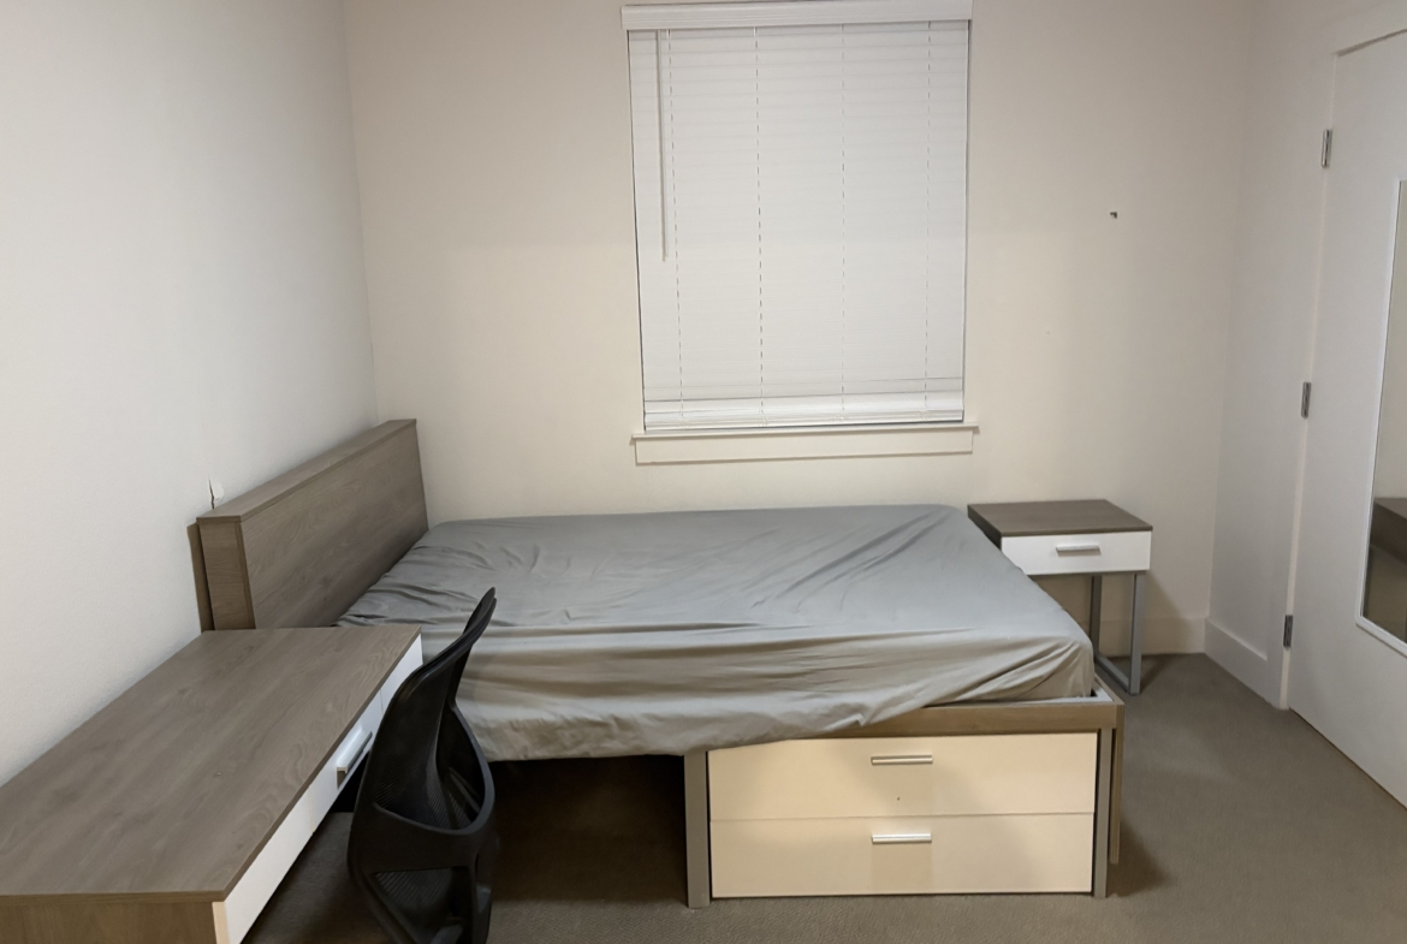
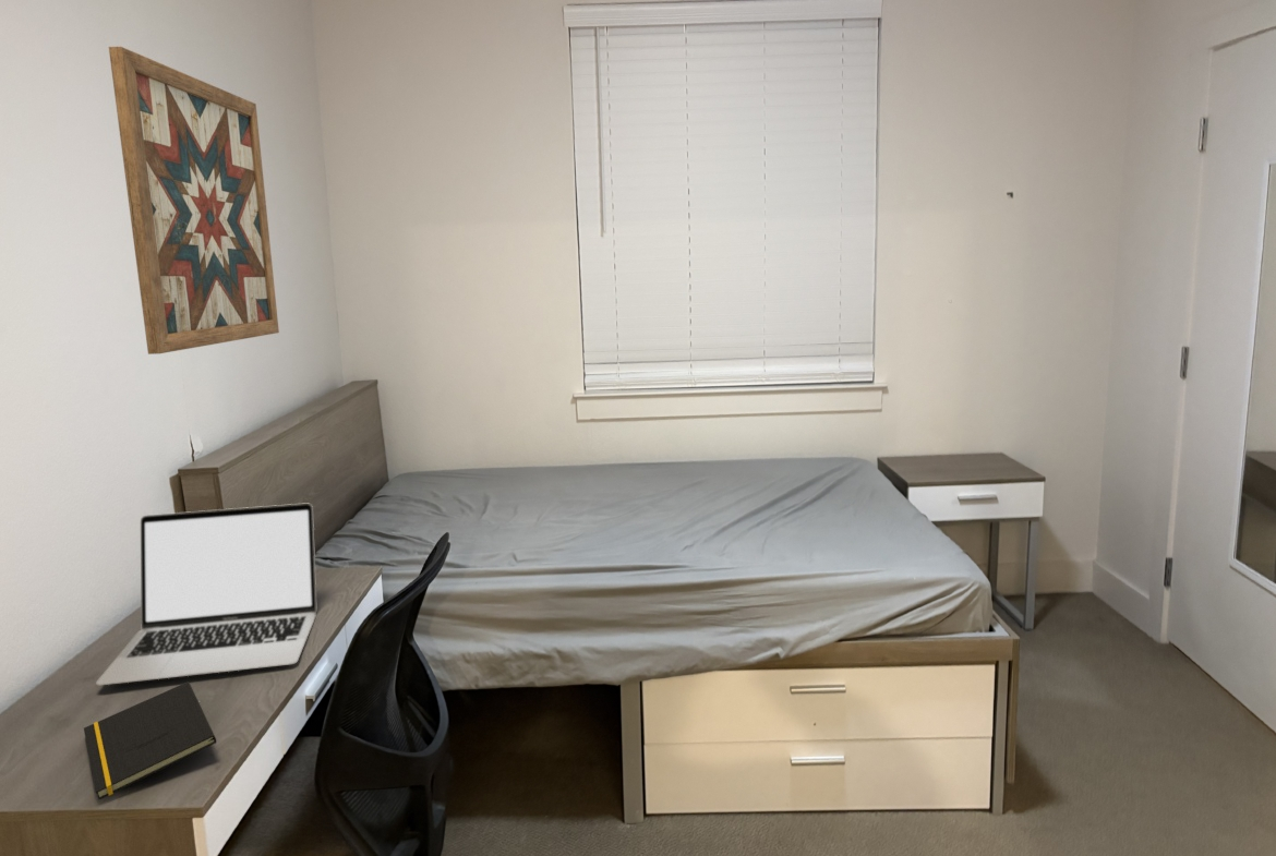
+ wall art (208, 214)
+ notepad (147, 735)
+ laptop (214, 587)
